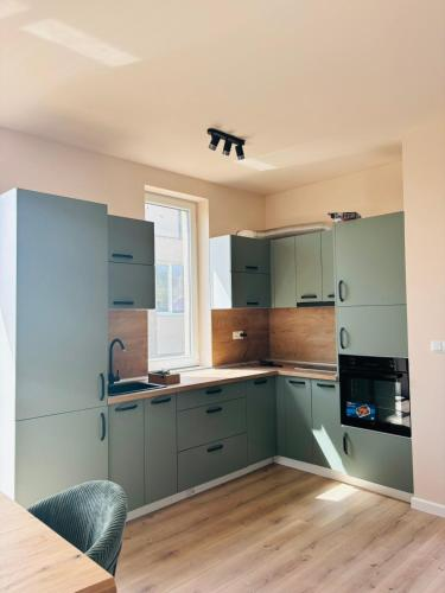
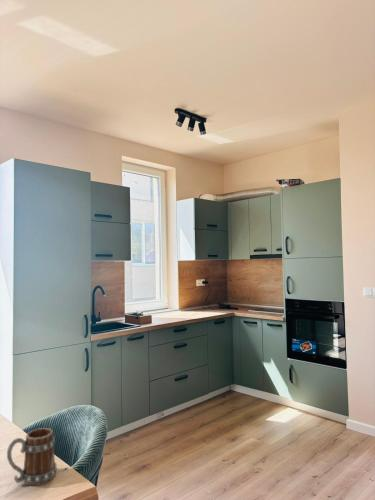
+ mug (32, 457)
